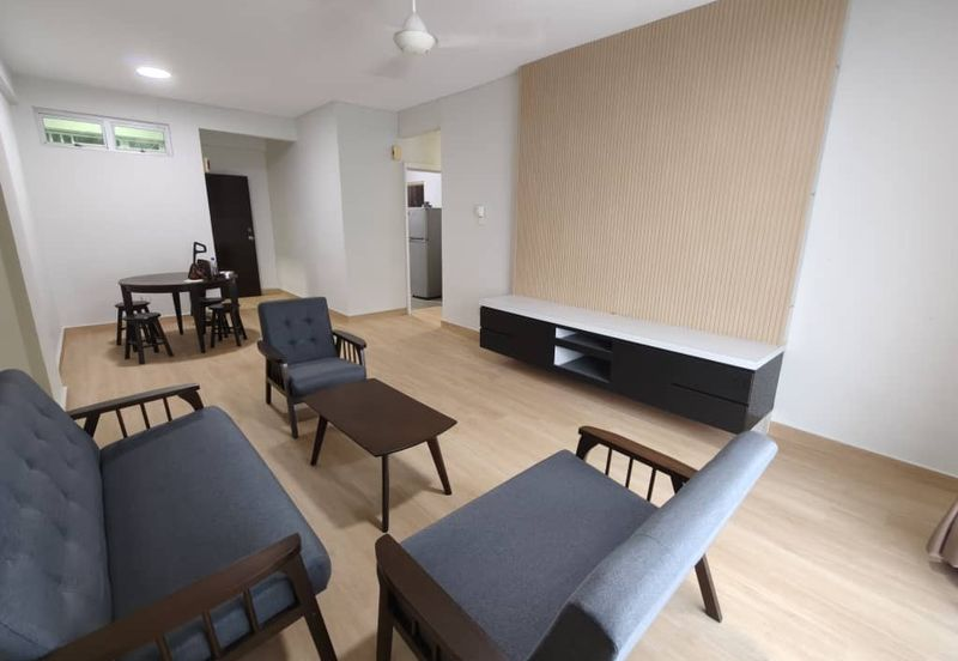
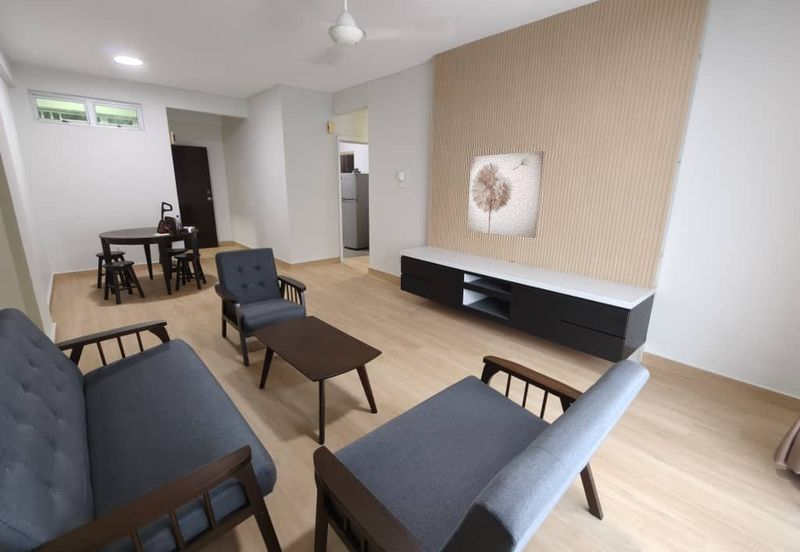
+ wall art (501, 195)
